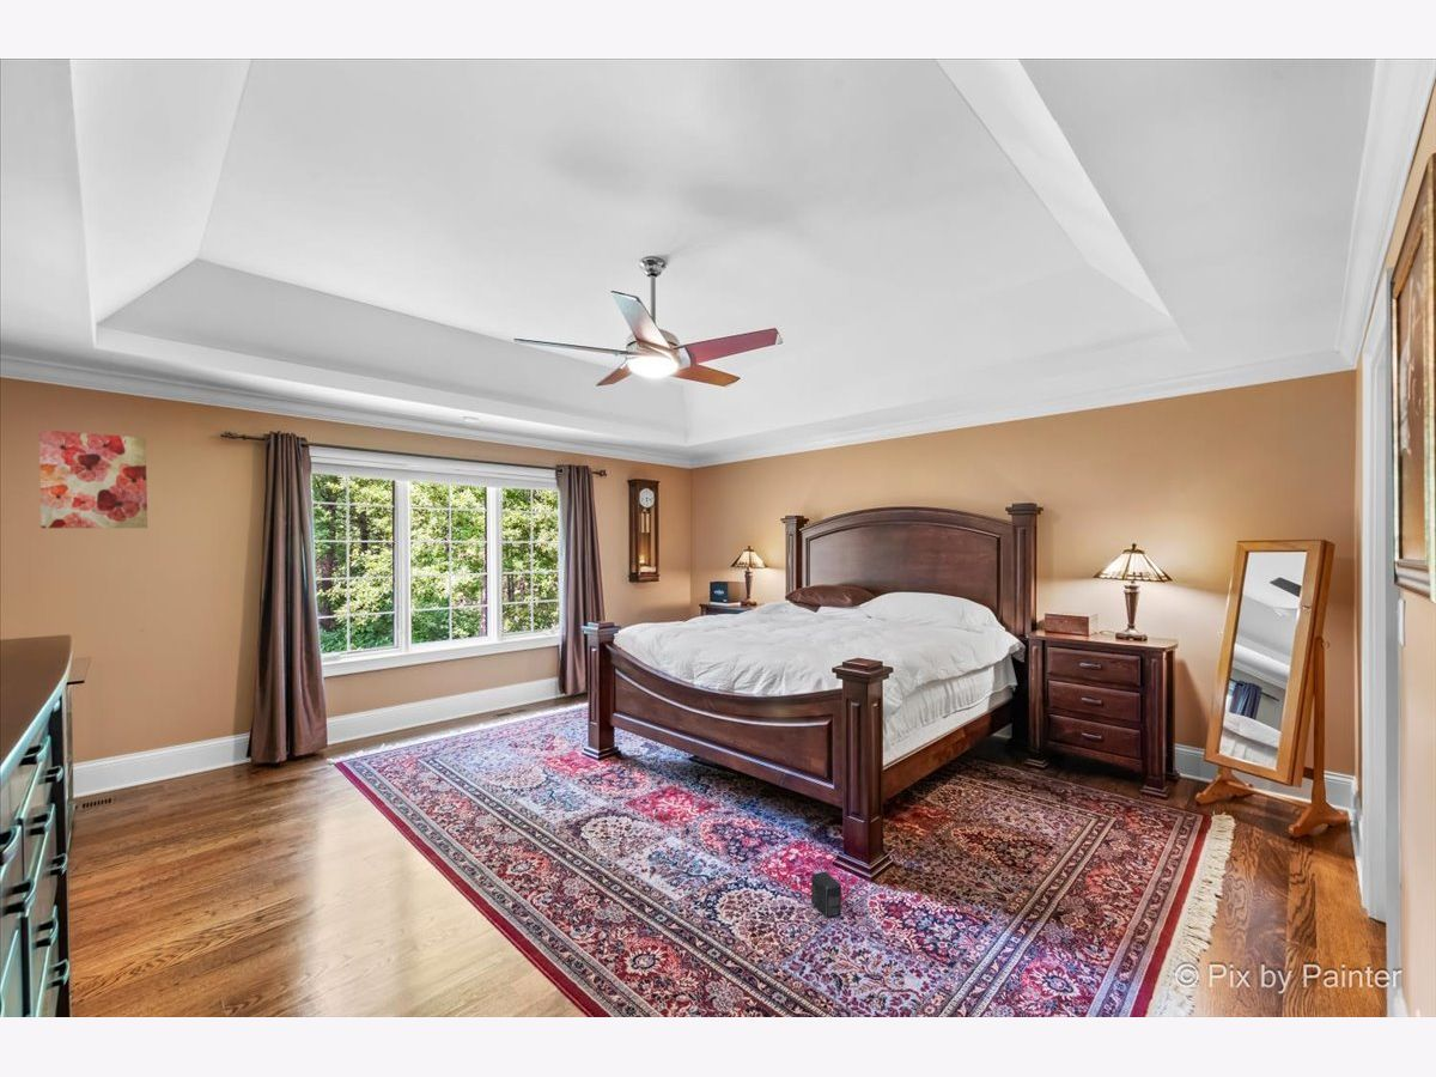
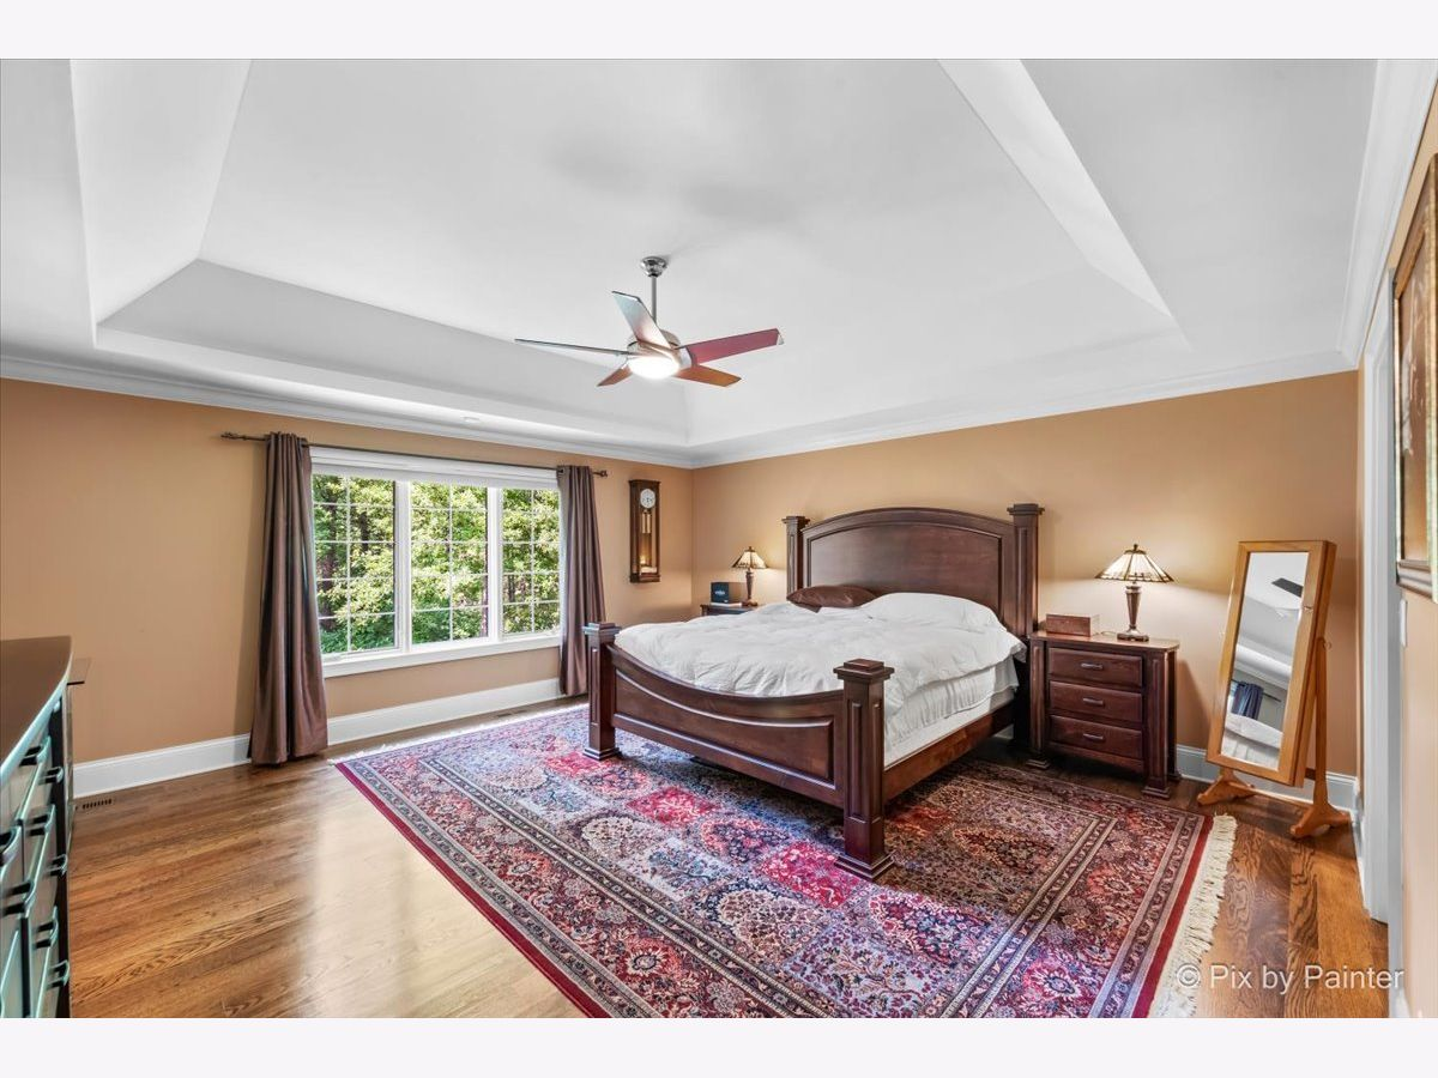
- box (826, 894)
- wall art (95, 481)
